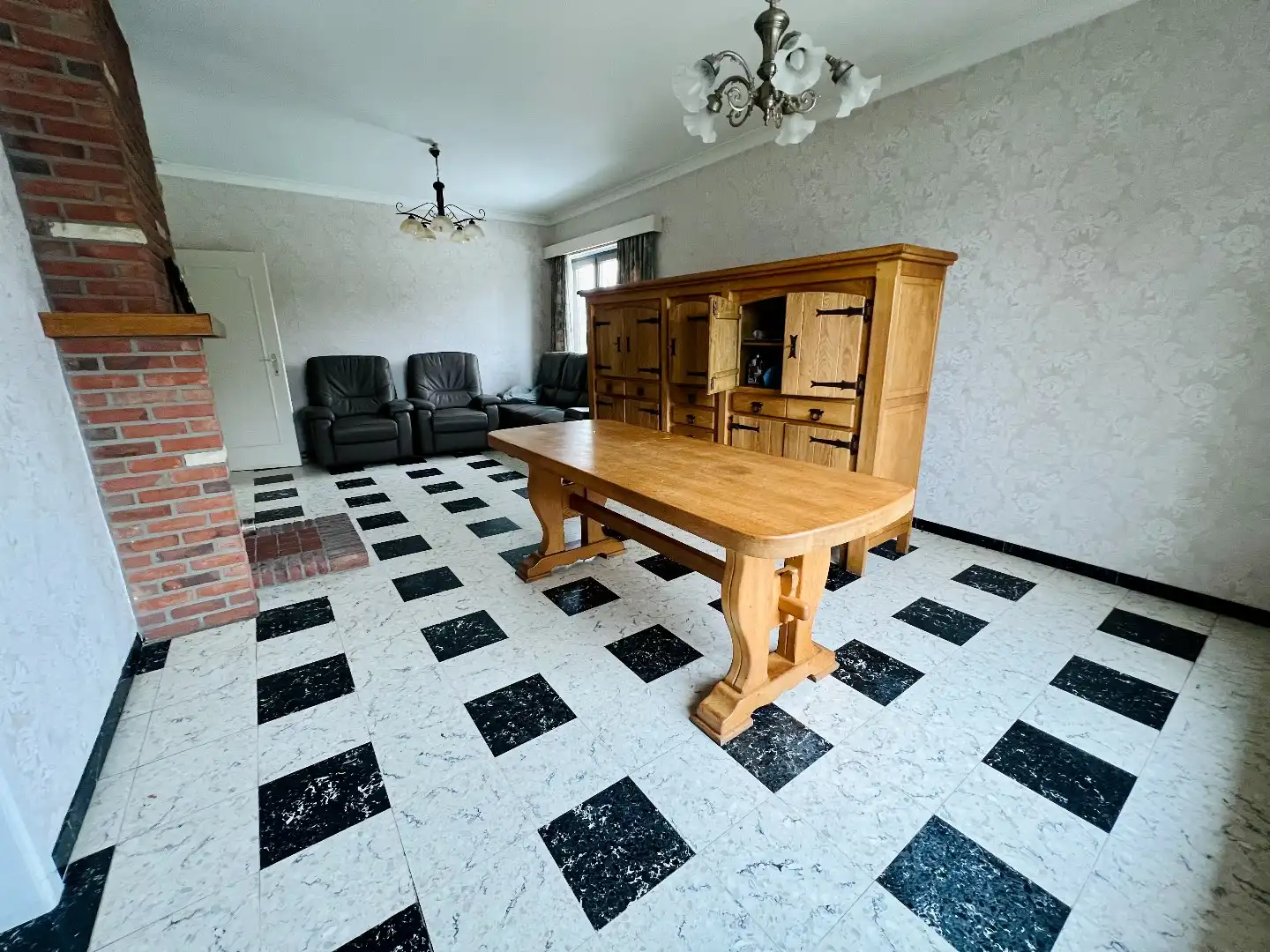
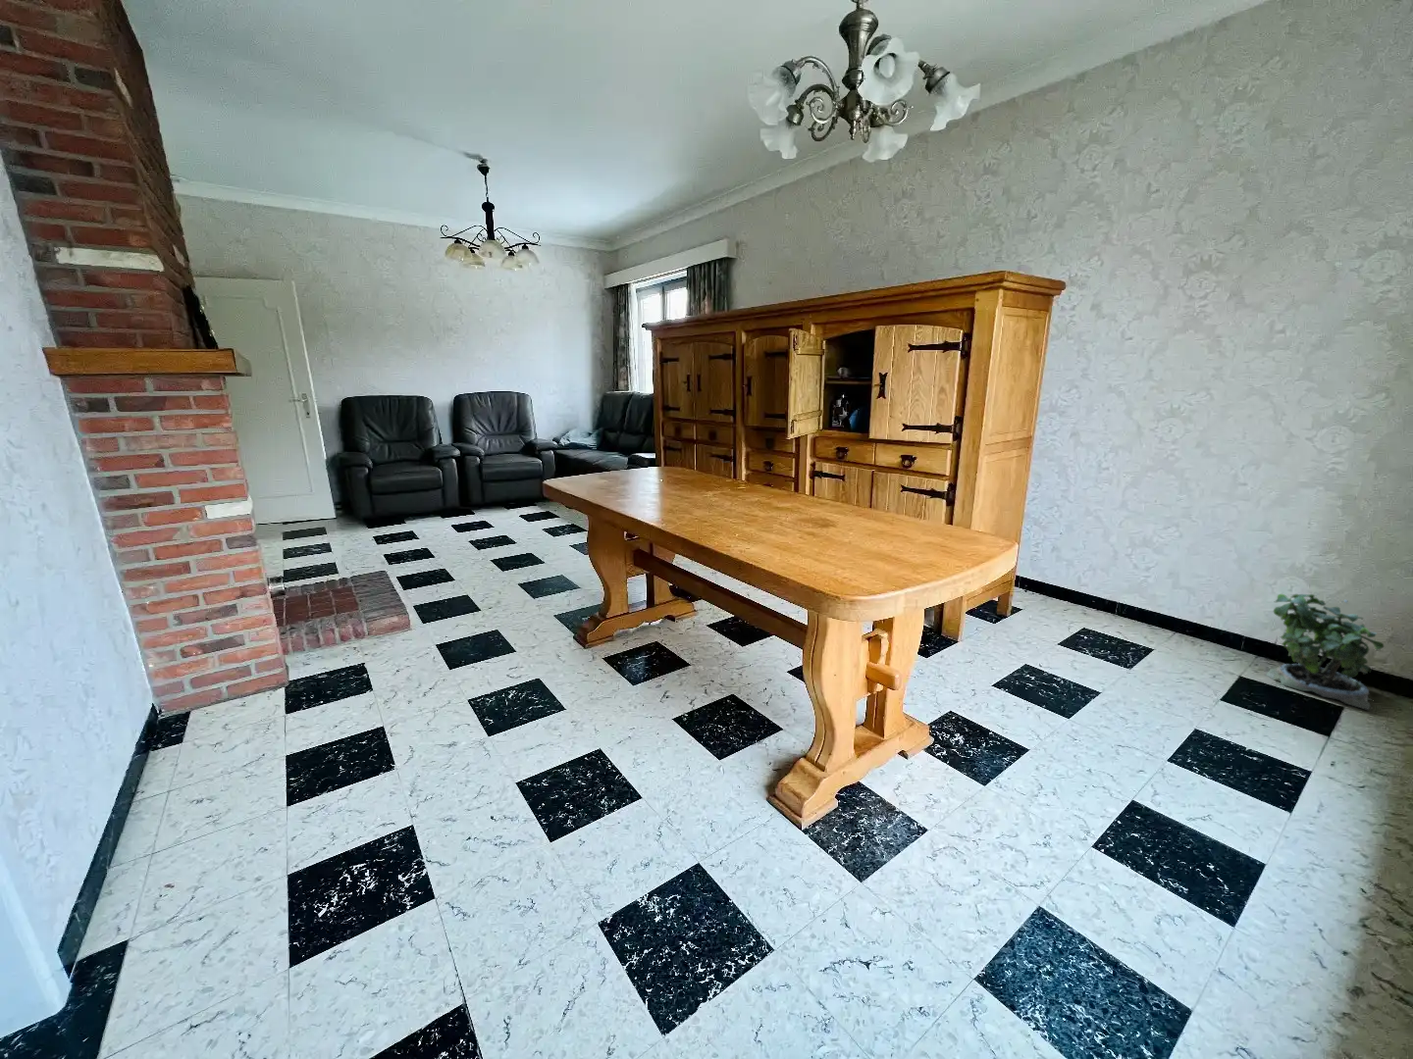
+ potted plant (1323, 641)
